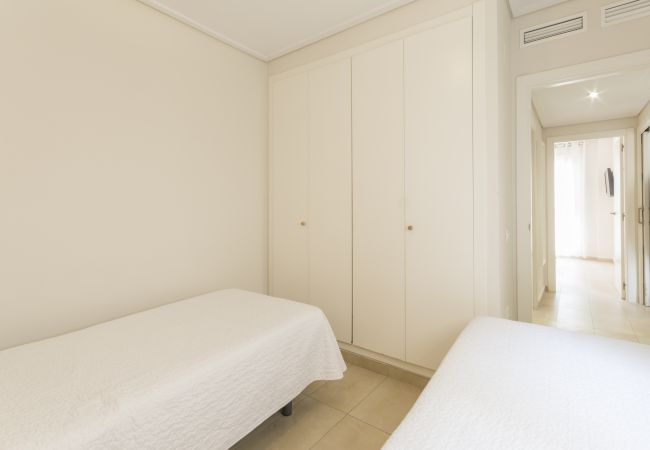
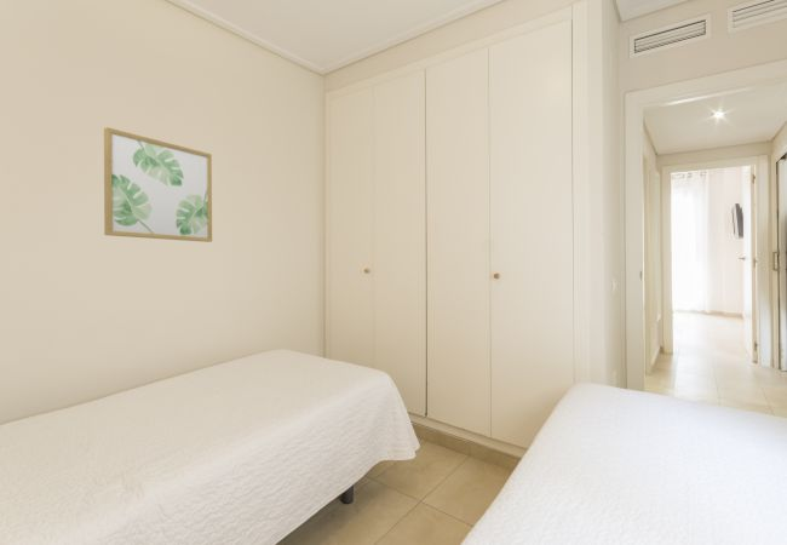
+ wall art (162, 190)
